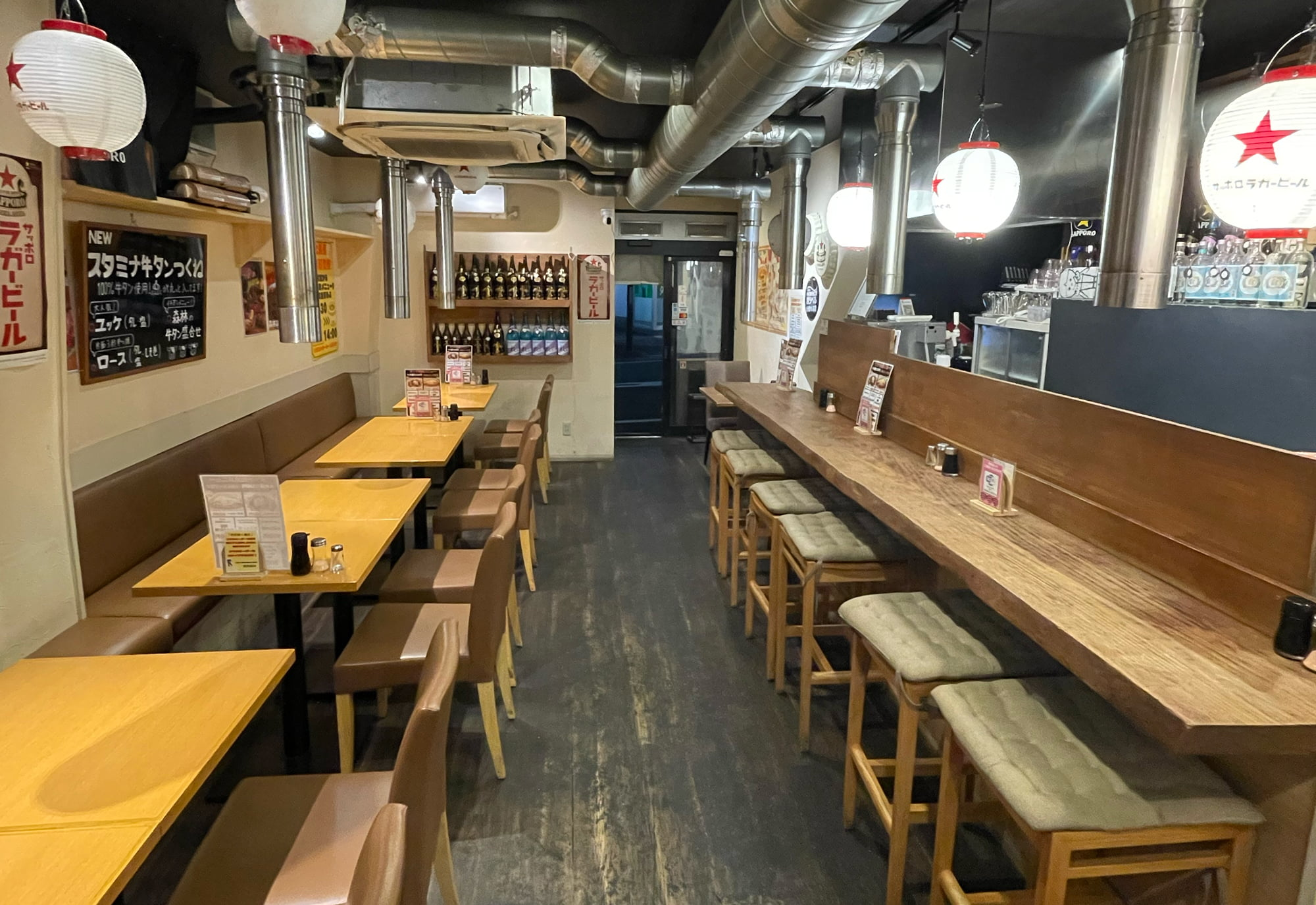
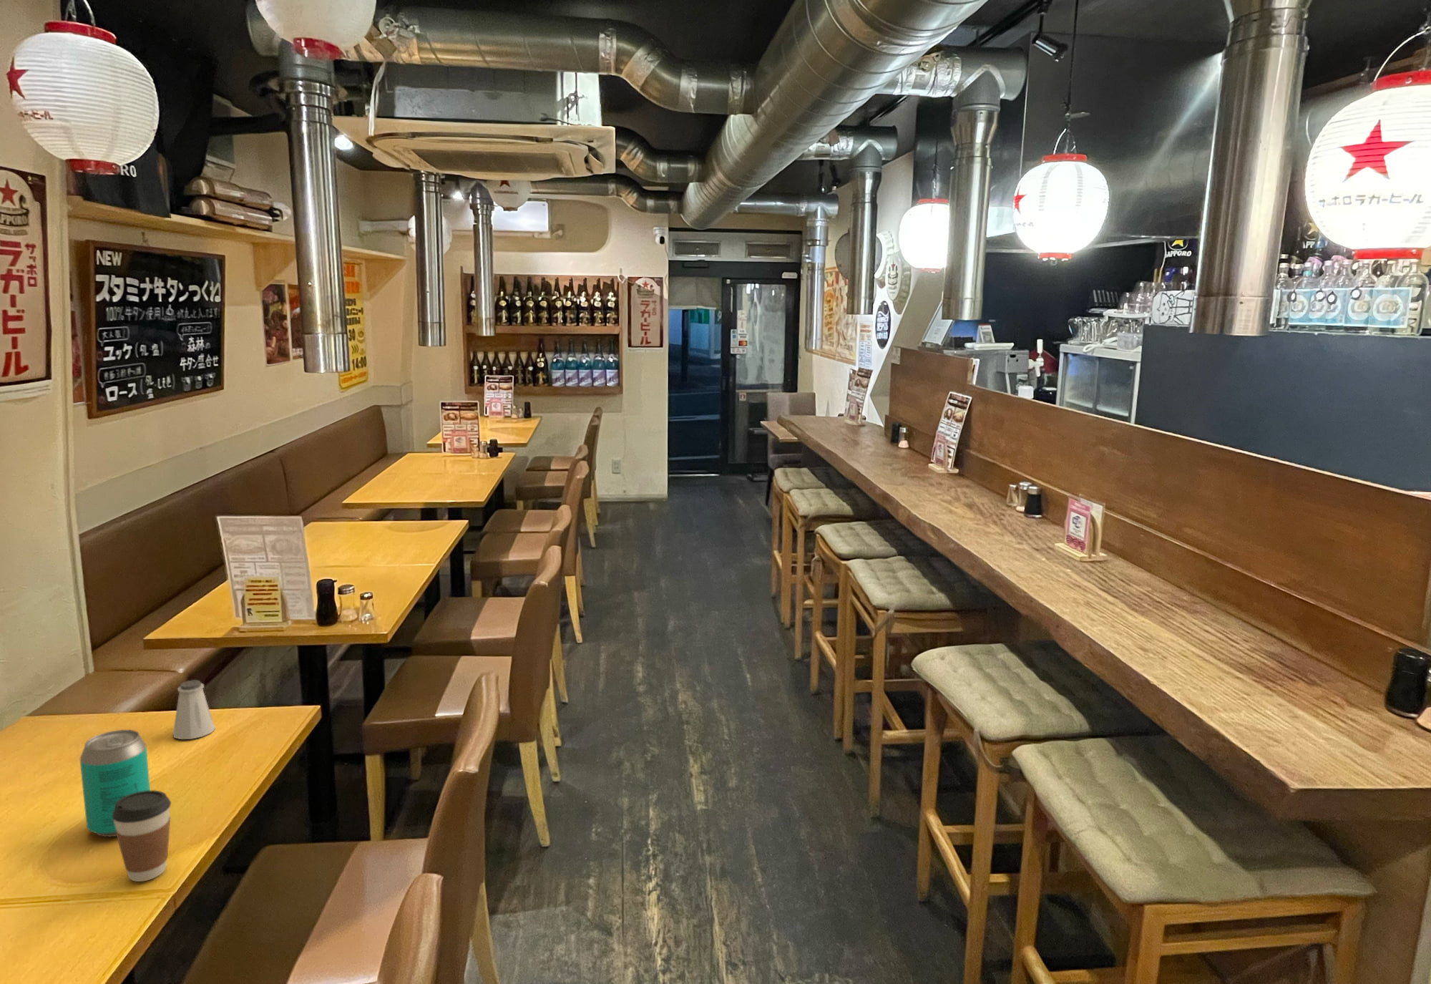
+ beverage can (116, 783)
+ coffee cup (144, 836)
+ saltshaker (191, 707)
